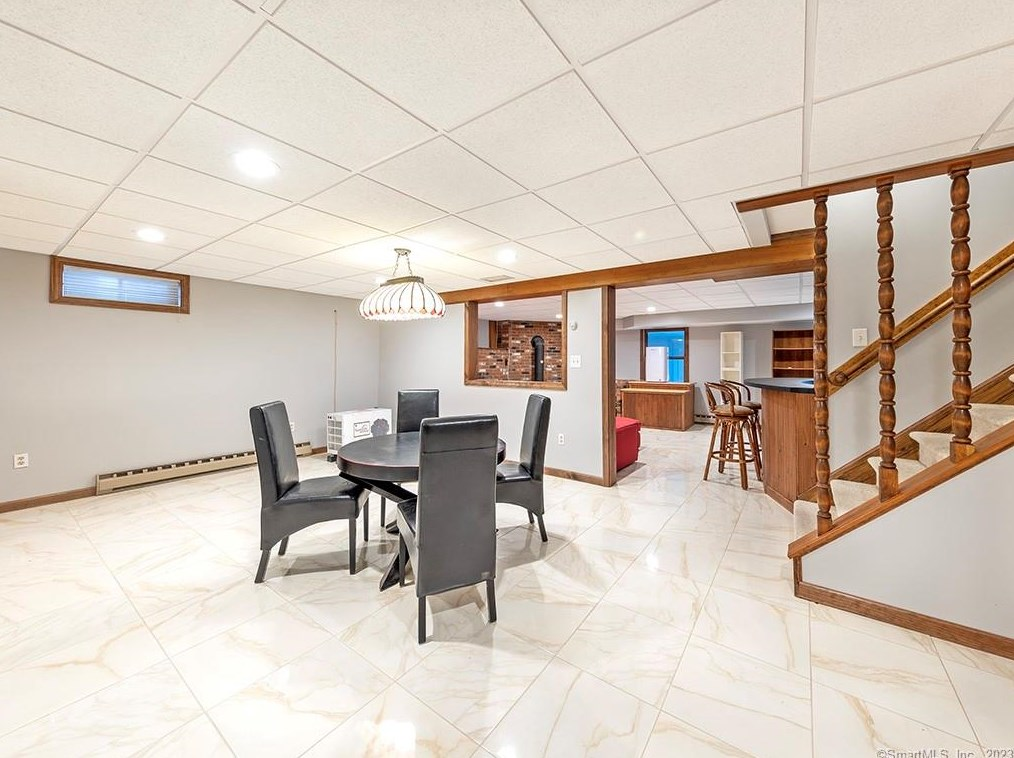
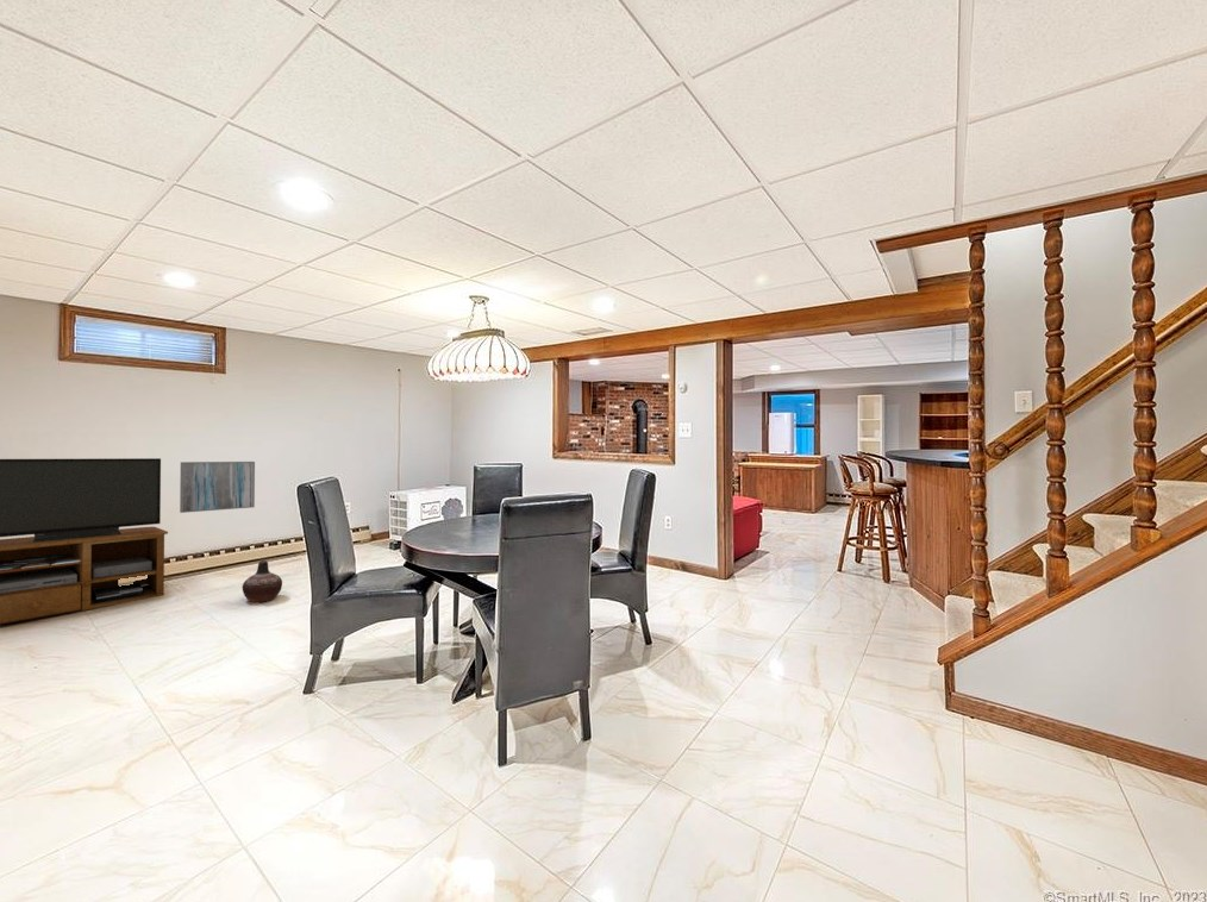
+ vase (262, 580)
+ wall art (219, 486)
+ tv stand (77, 531)
